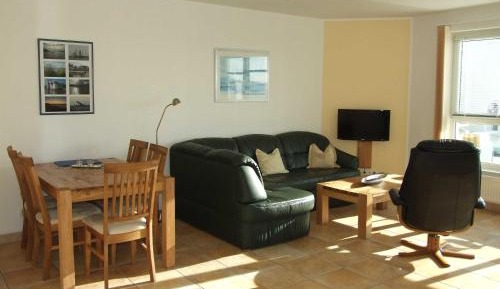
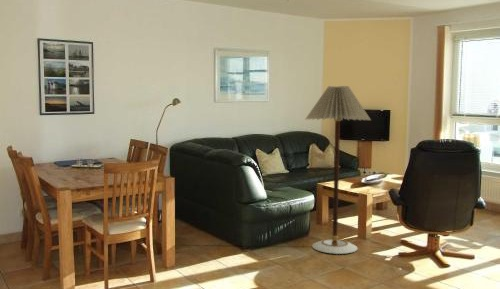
+ floor lamp (336, 167)
